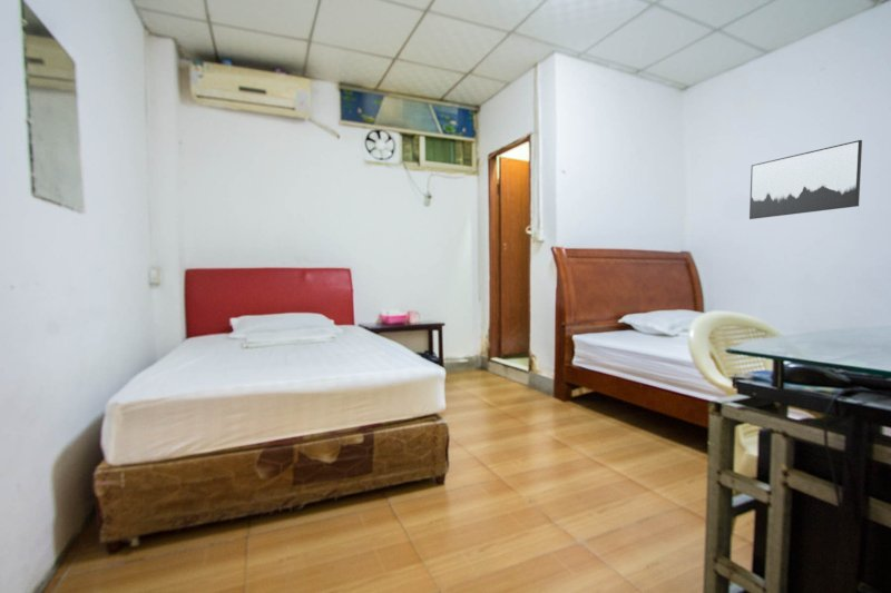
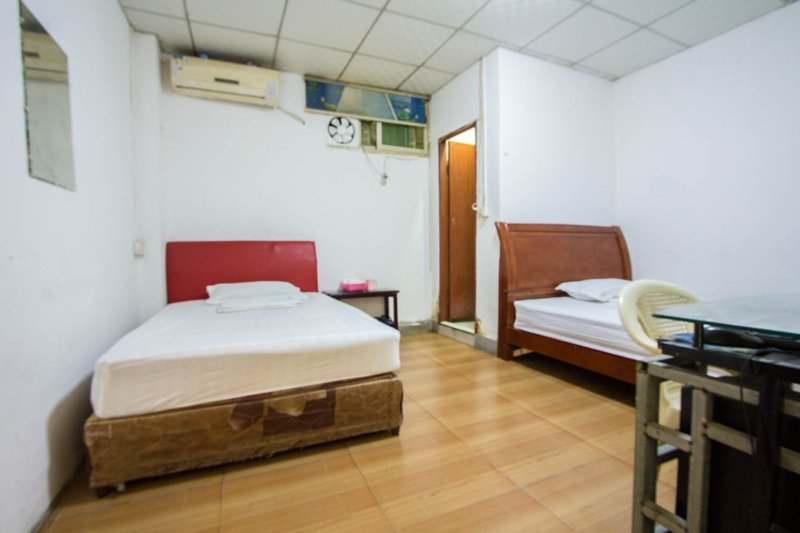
- wall art (800, 184)
